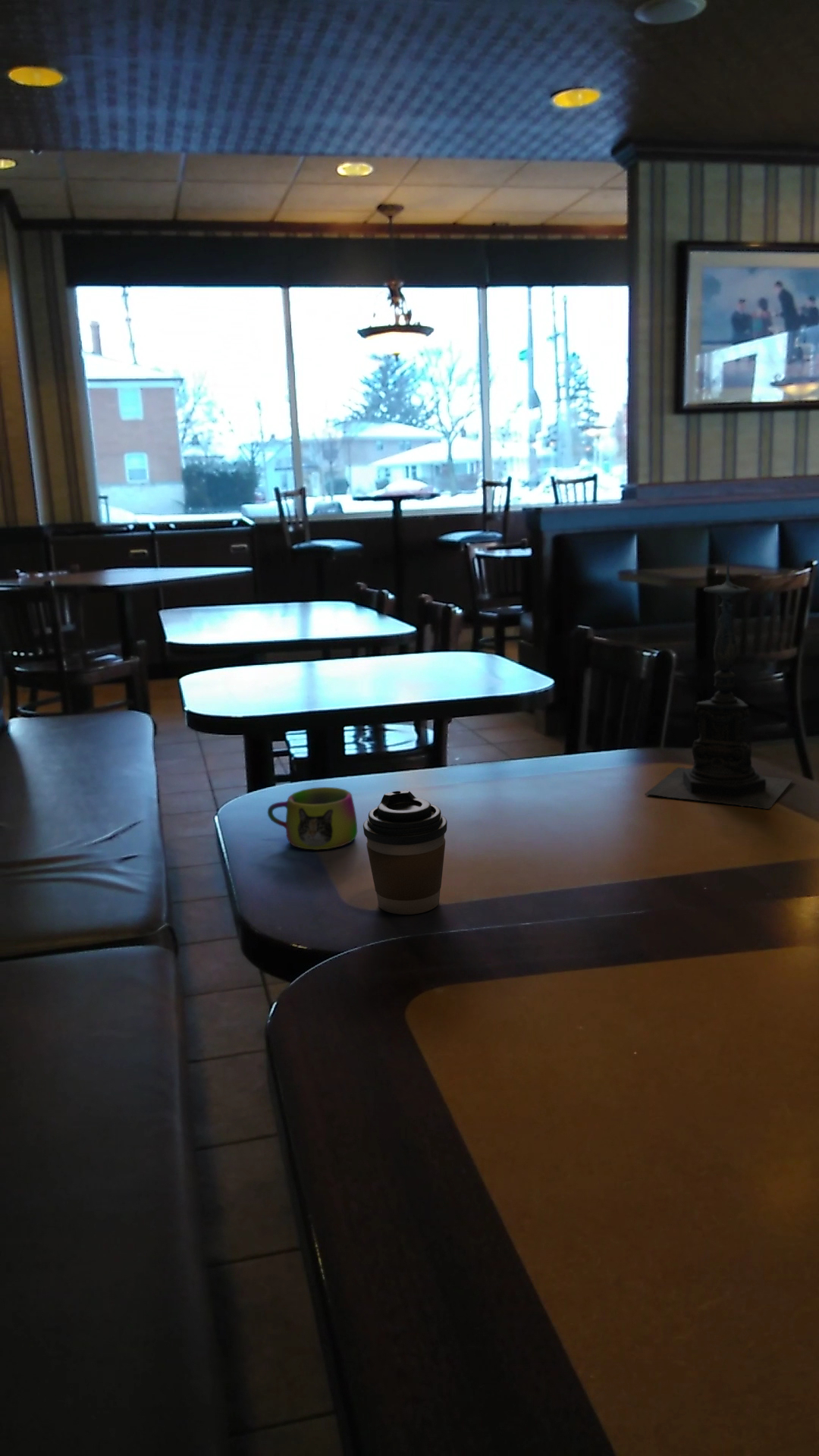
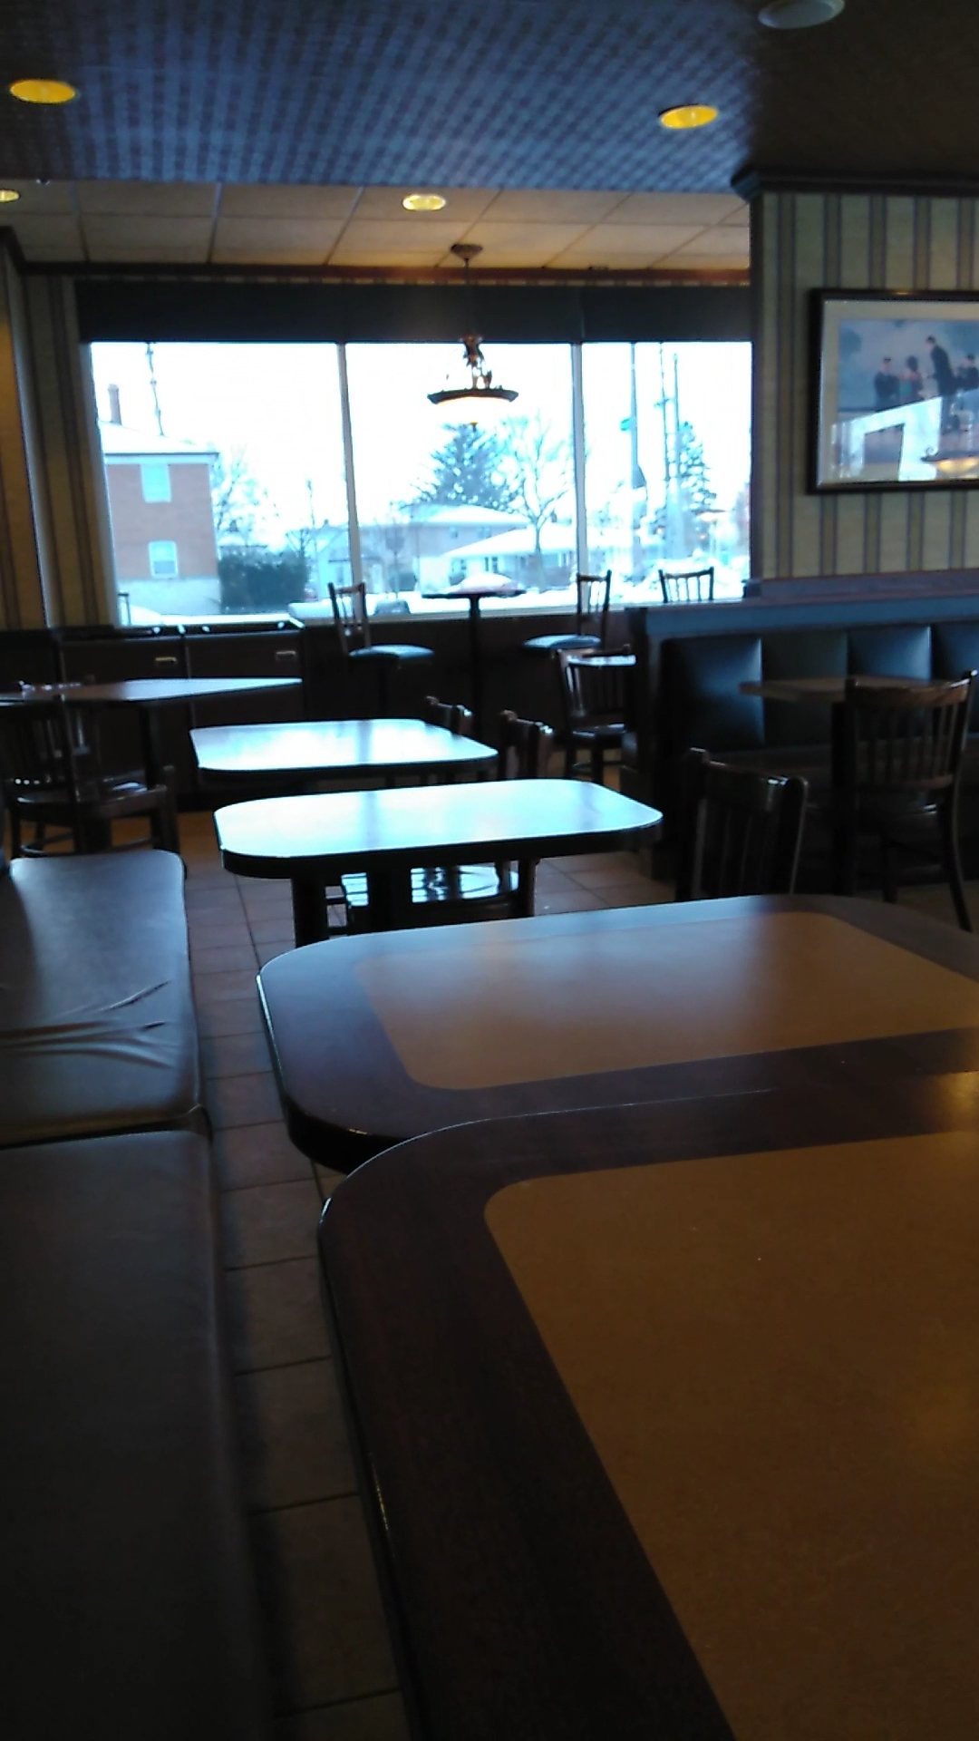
- coffee cup (406, 850)
- candle holder (723, 673)
- mug (312, 817)
